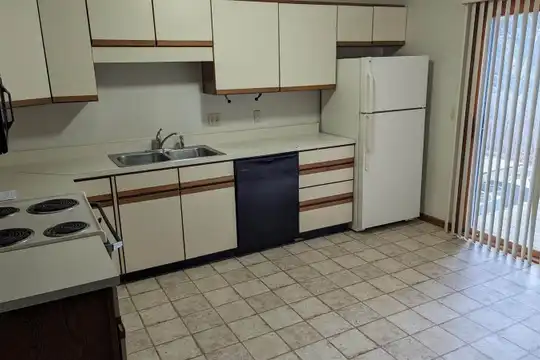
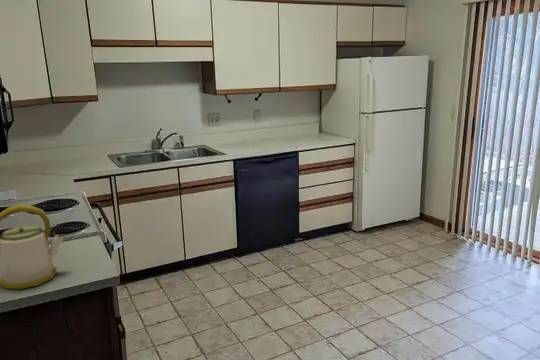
+ kettle (28, 241)
